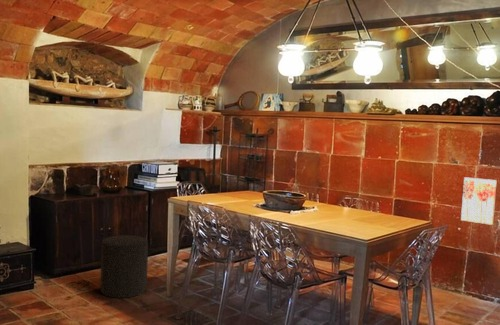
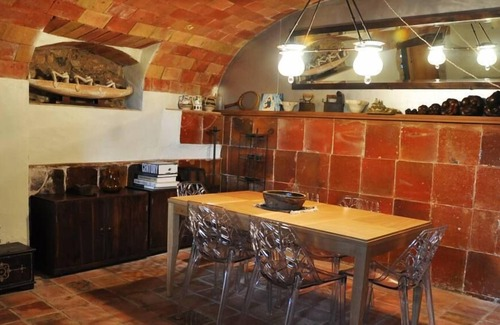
- stool (124, 264)
- wall art (478, 200)
